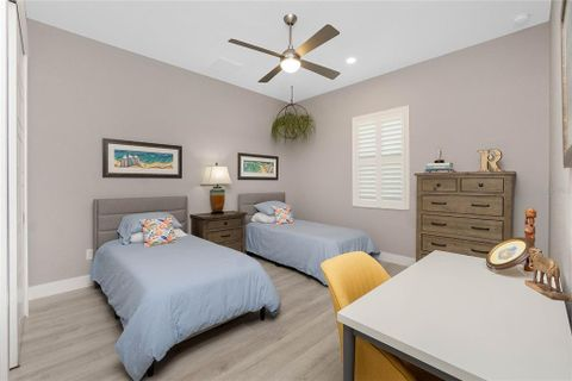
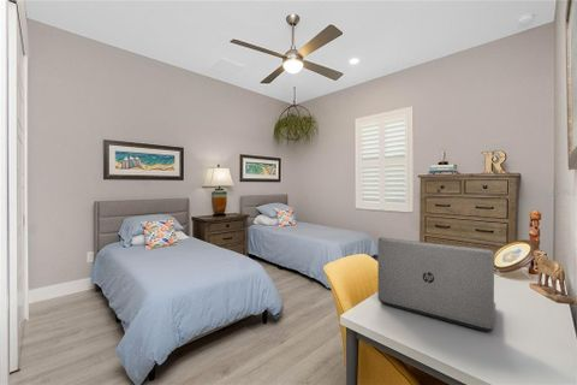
+ laptop (435, 272)
